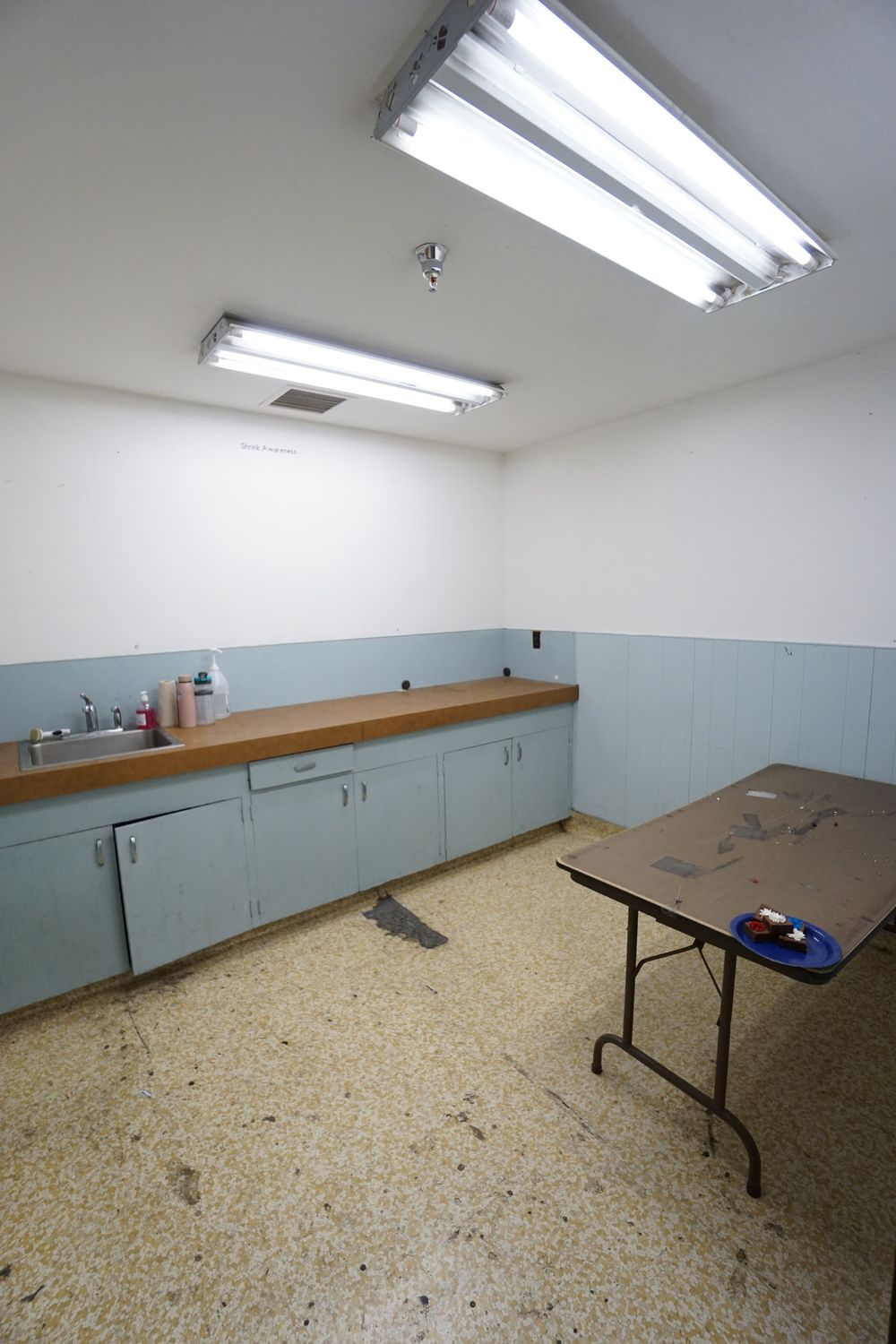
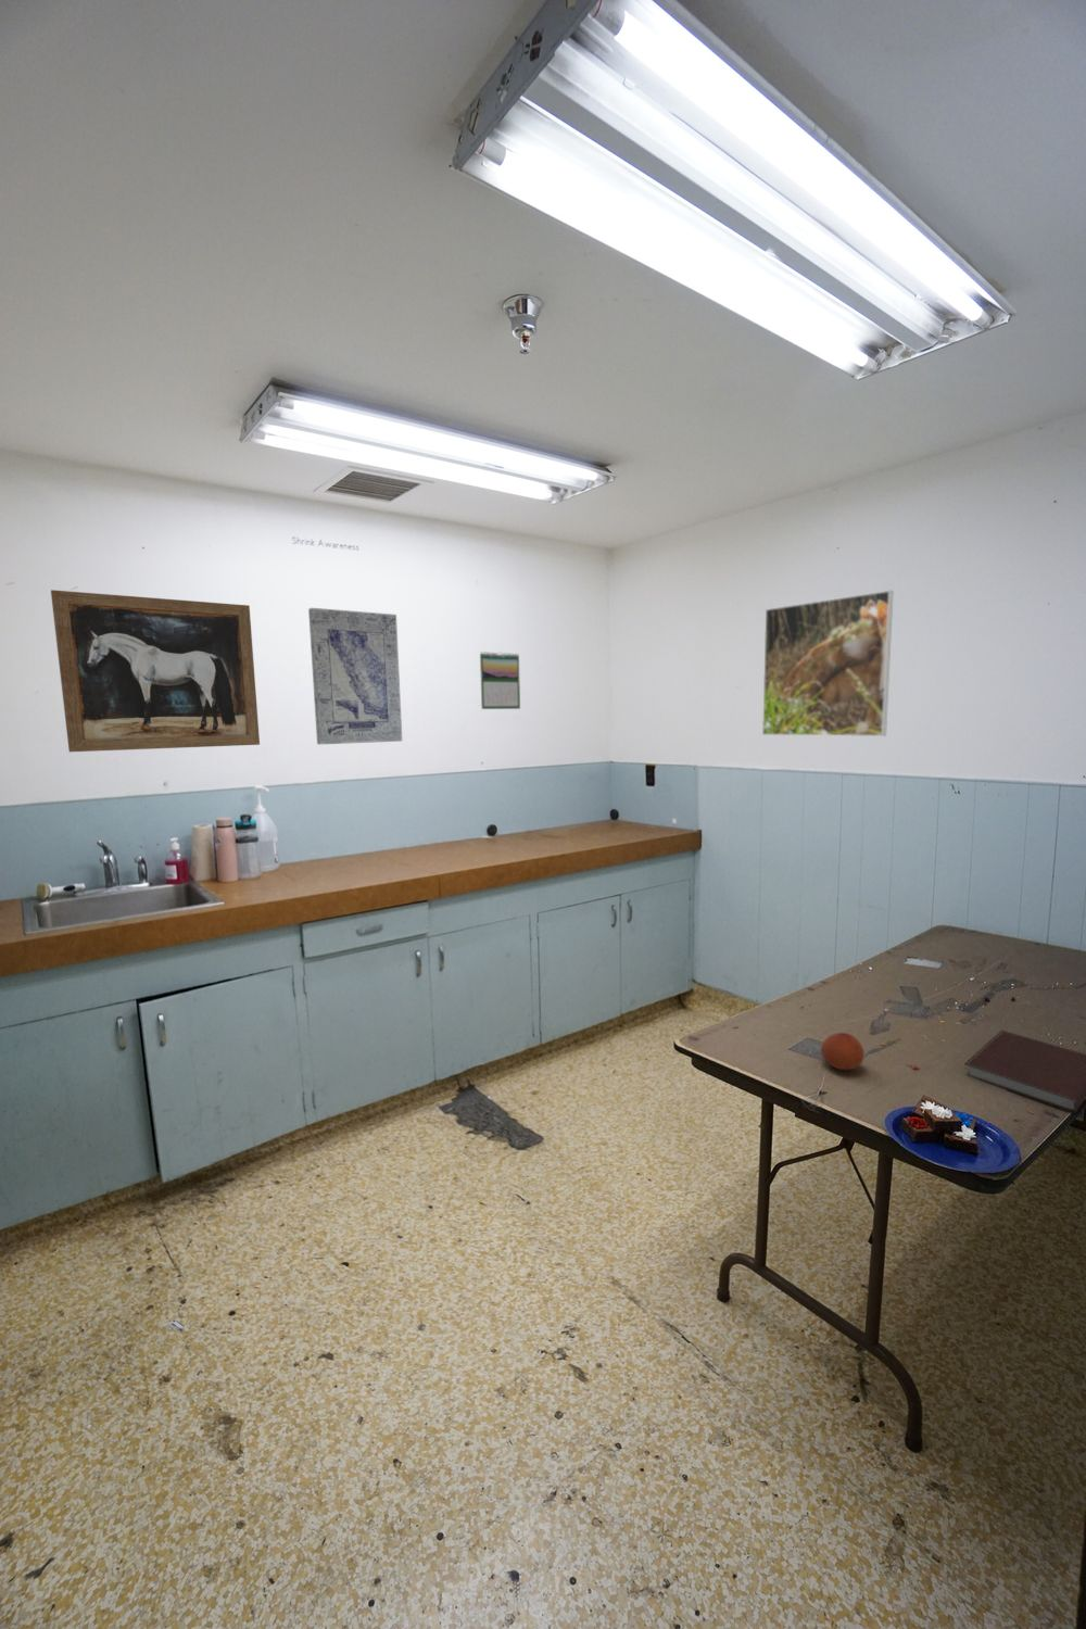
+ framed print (822, 669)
+ calendar (499, 680)
+ fruit (841, 1050)
+ notebook (1034, 1068)
+ wall art (358, 678)
+ wall art (164, 674)
